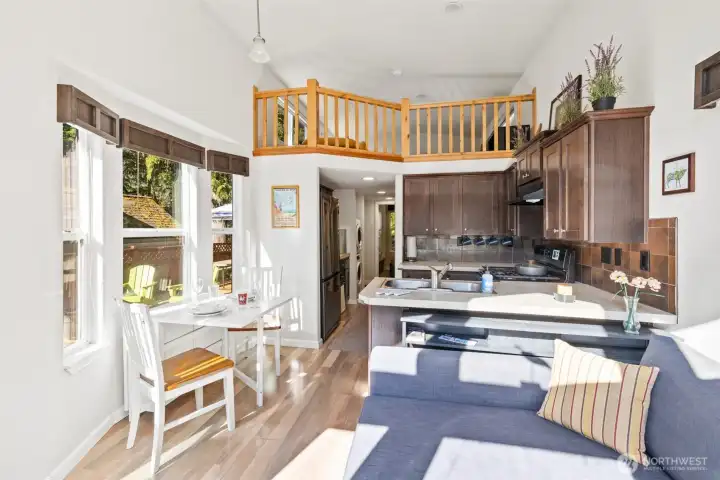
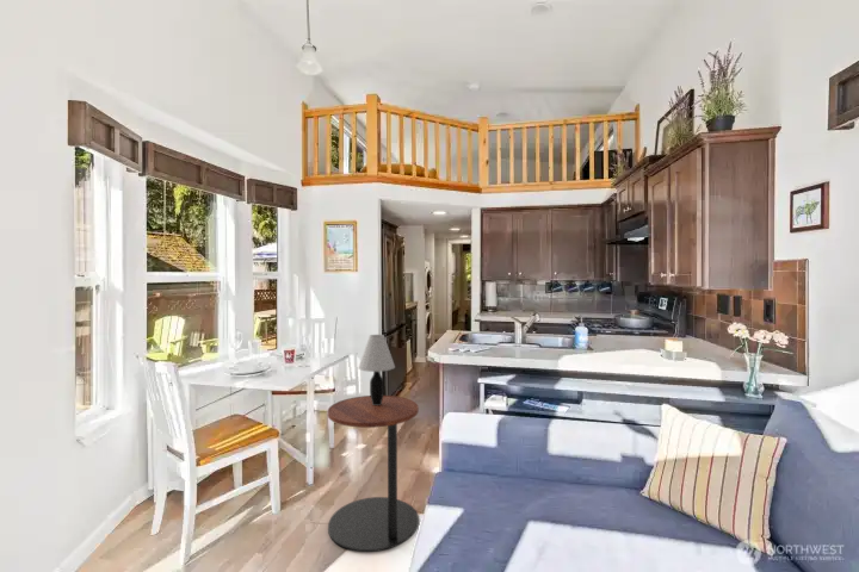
+ table lamp (376, 368)
+ side table (388, 465)
